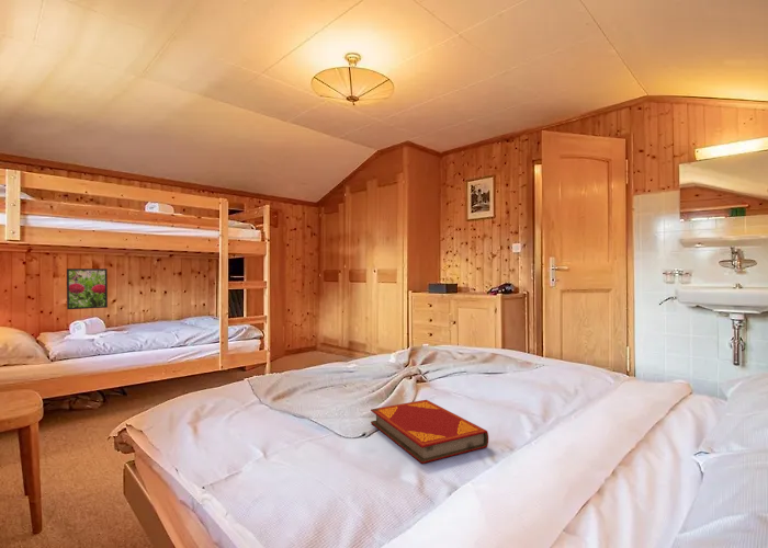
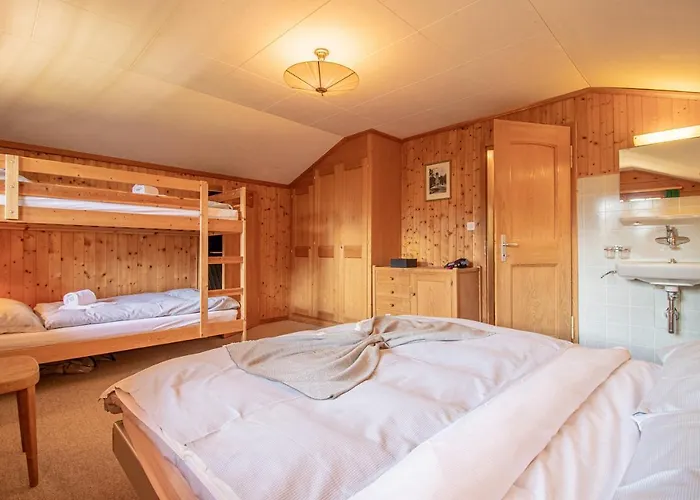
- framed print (87, 288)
- hardback book (425, 426)
